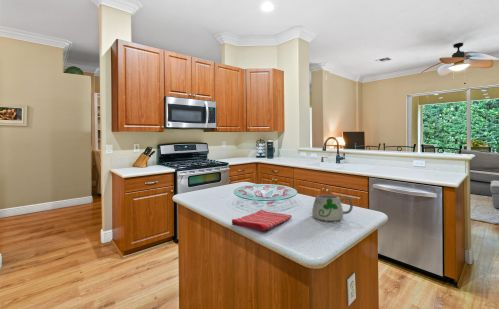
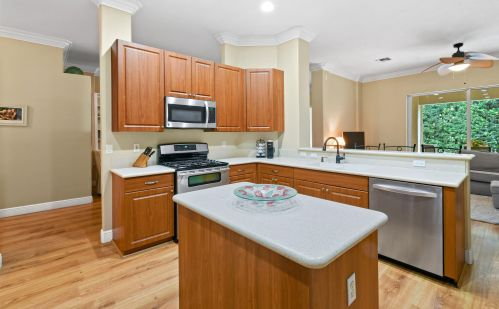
- dish towel (262, 219)
- mug (332, 207)
